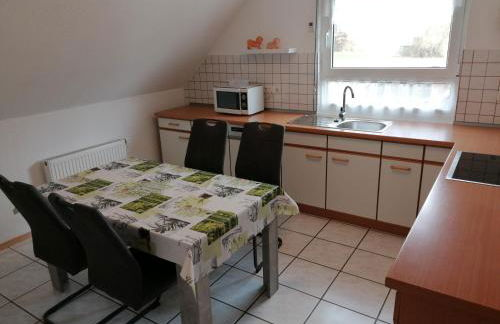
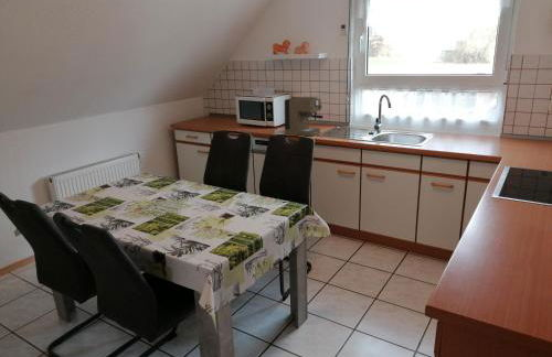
+ coffee maker (306, 115)
